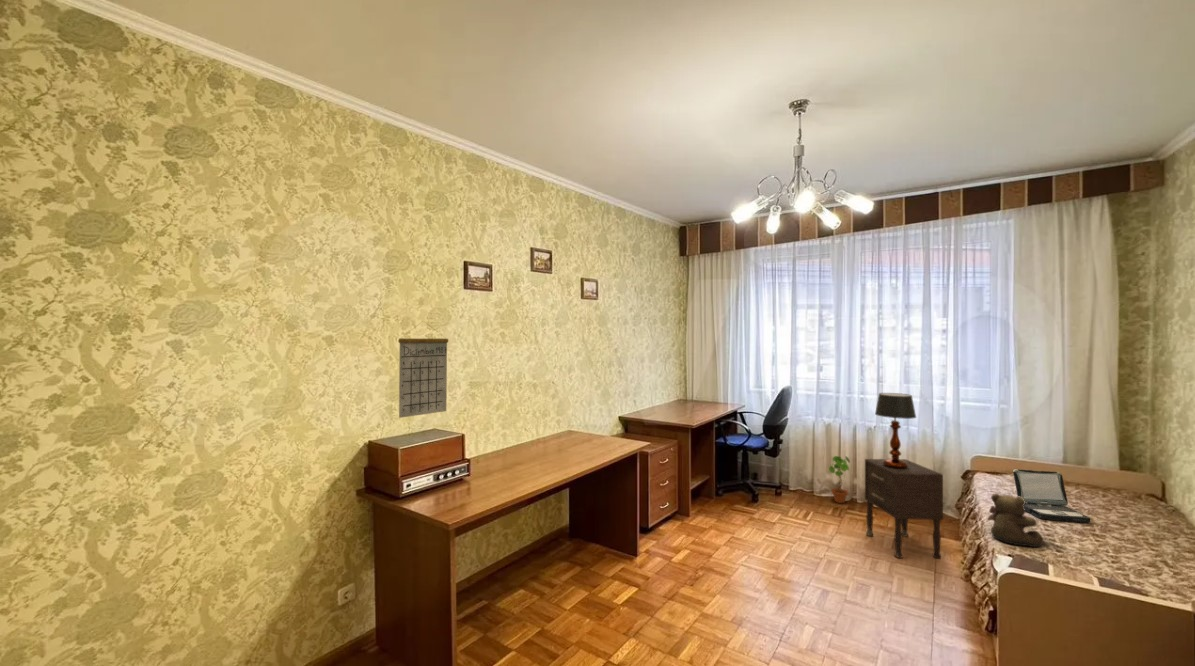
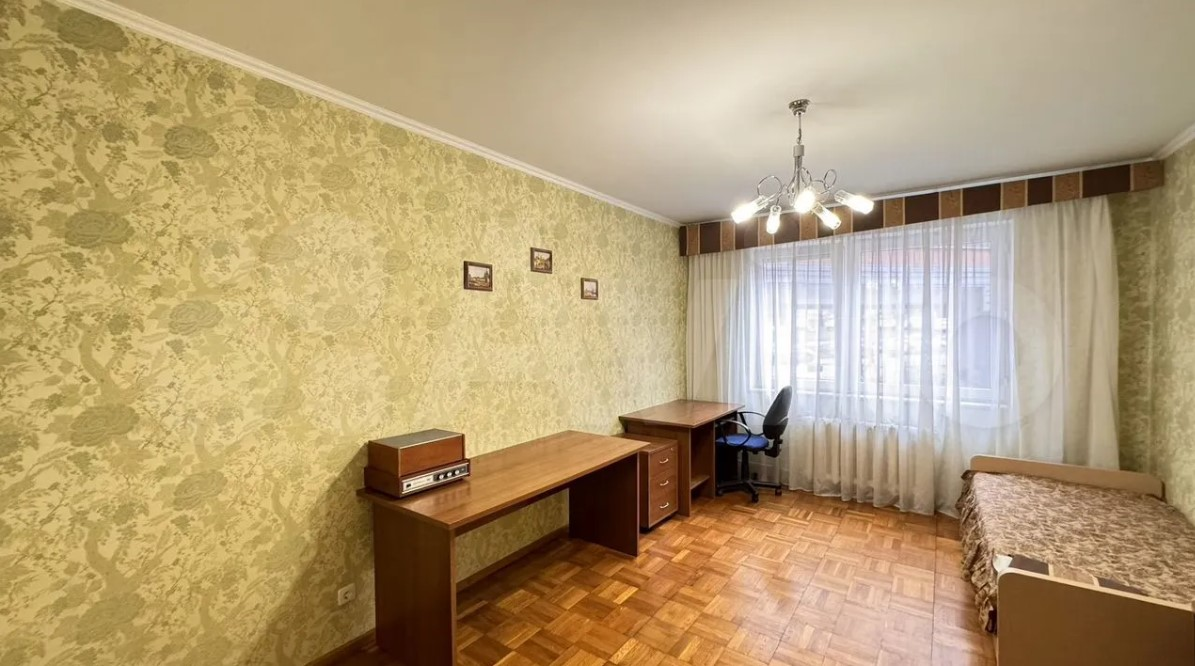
- calendar (424, 367)
- laptop (1048, 494)
- potted plant (840, 478)
- table lamp (895, 430)
- teddy bear (1013, 517)
- nightstand (900, 505)
